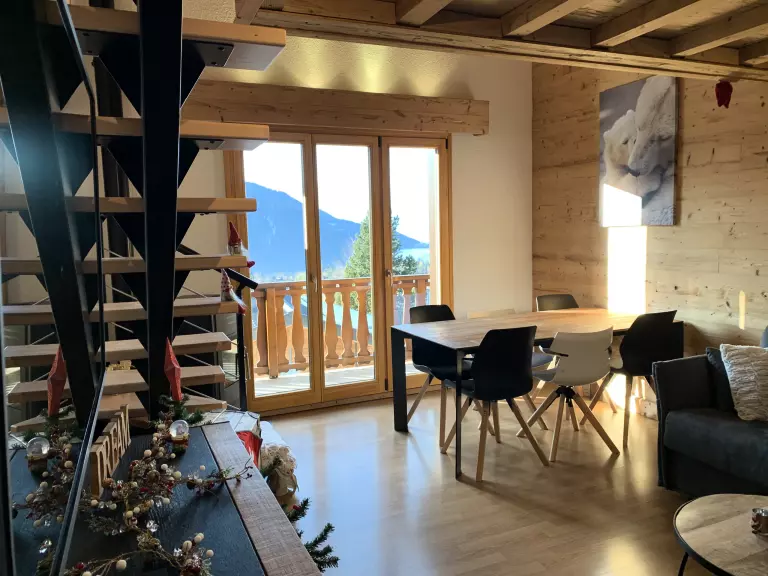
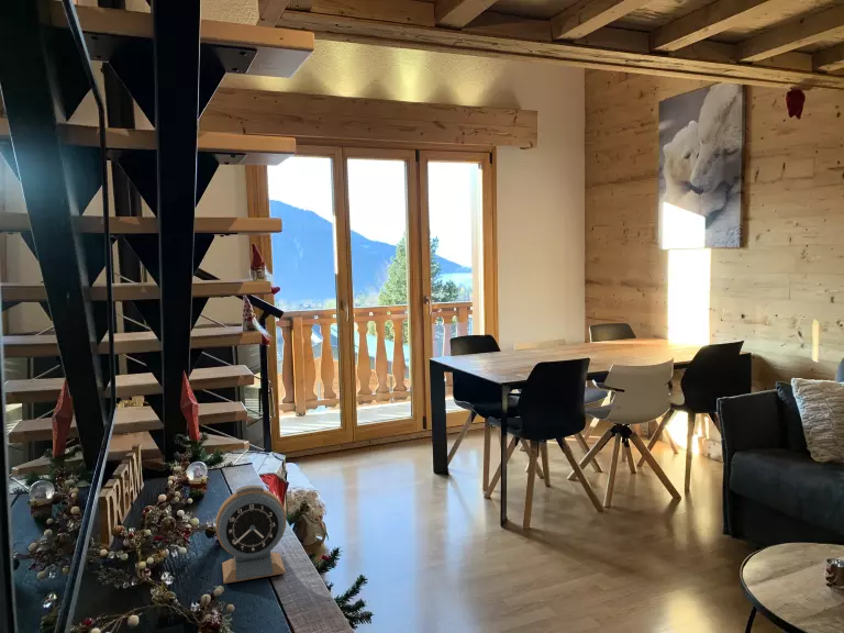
+ alarm clock (251, 528)
